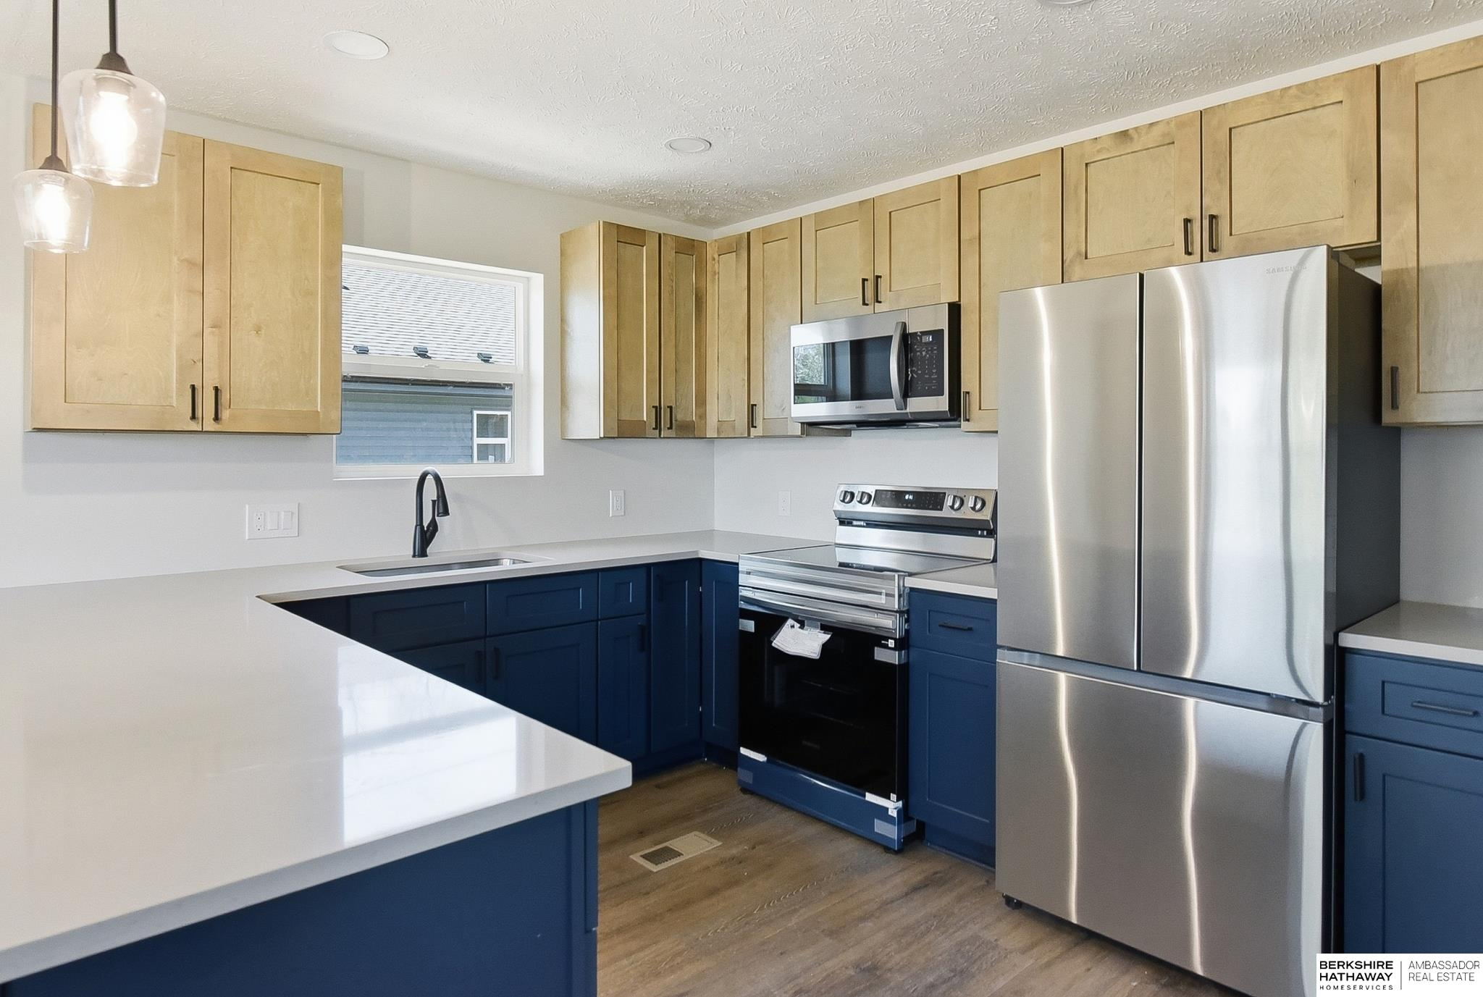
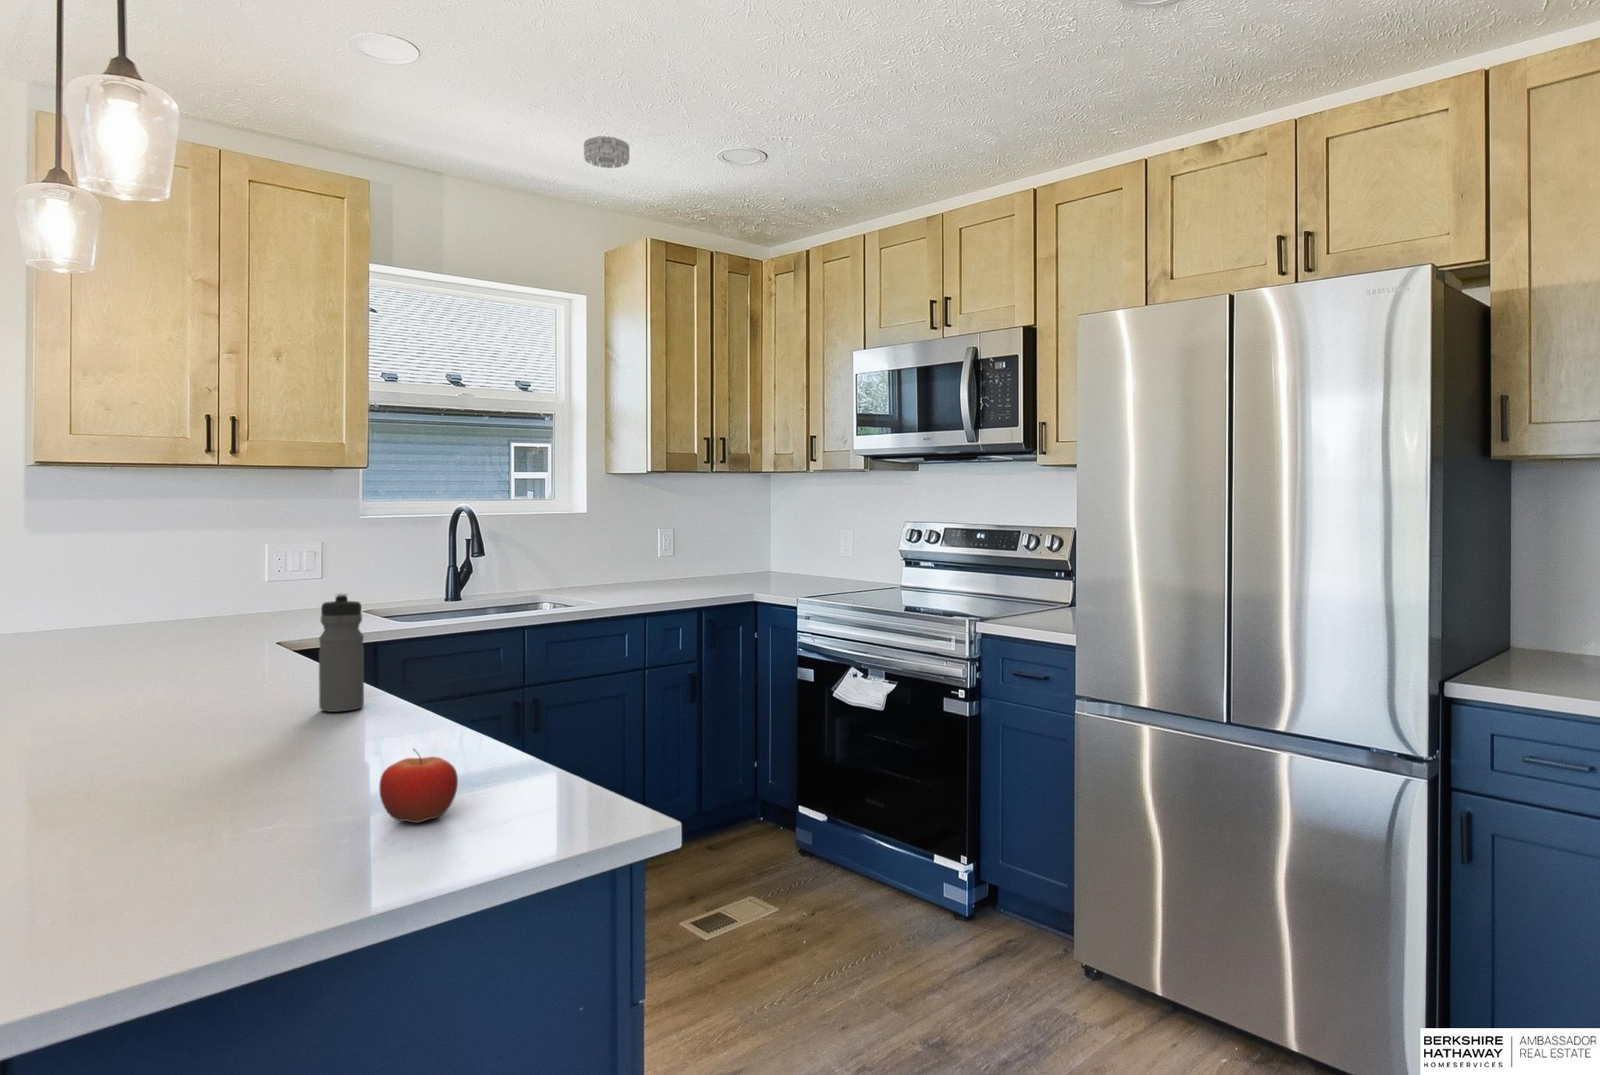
+ smoke detector (606, 151)
+ water bottle (341, 650)
+ fruit (419, 783)
